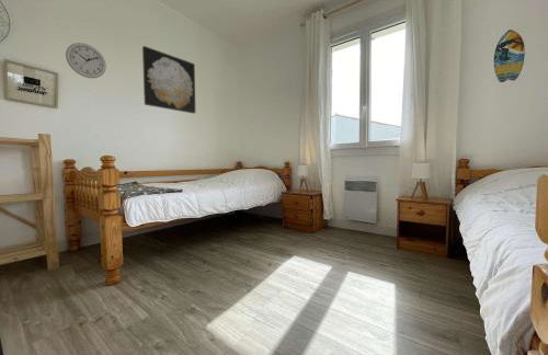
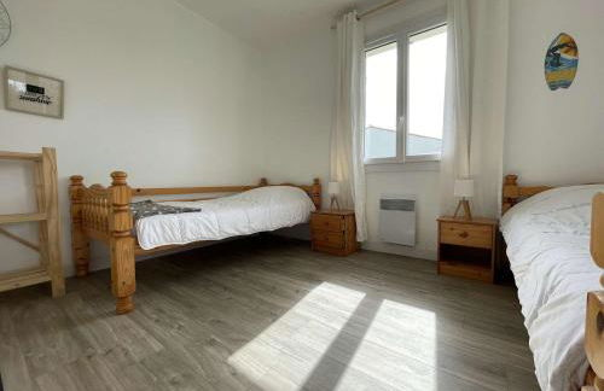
- wall clock (87, 60)
- wall art (171, 82)
